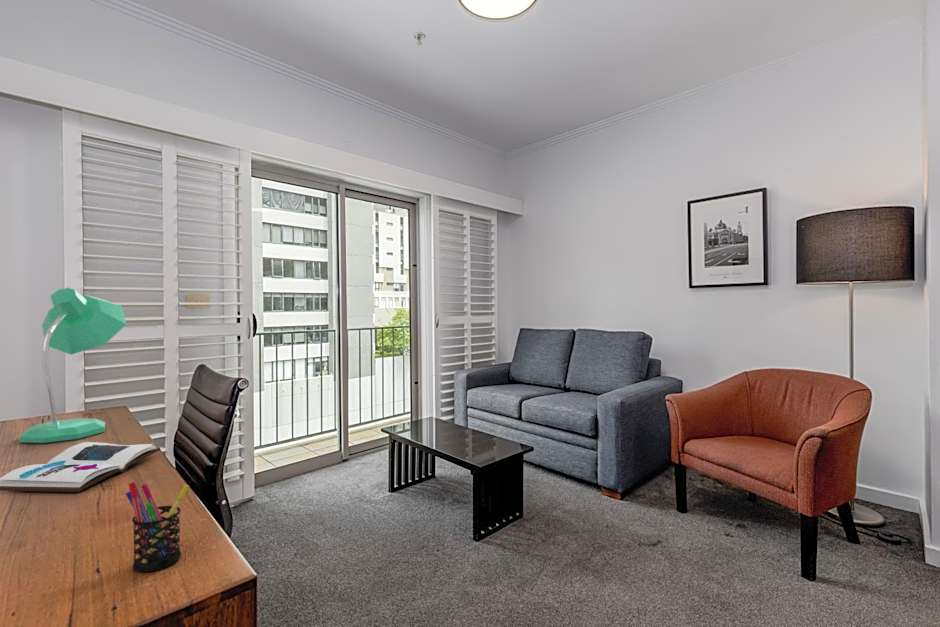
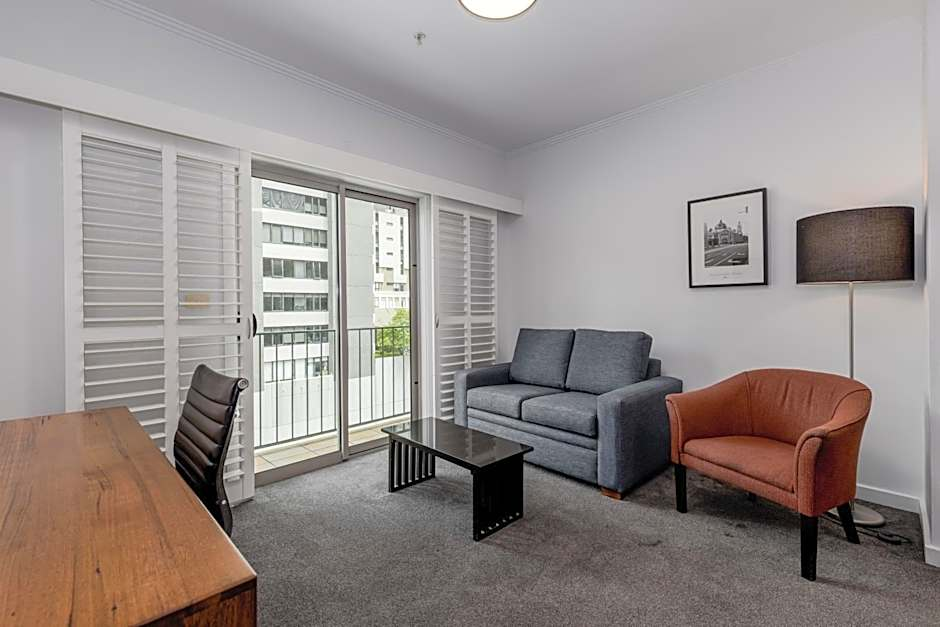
- pen holder (153, 522)
- book (83, 463)
- desk lamp (71, 354)
